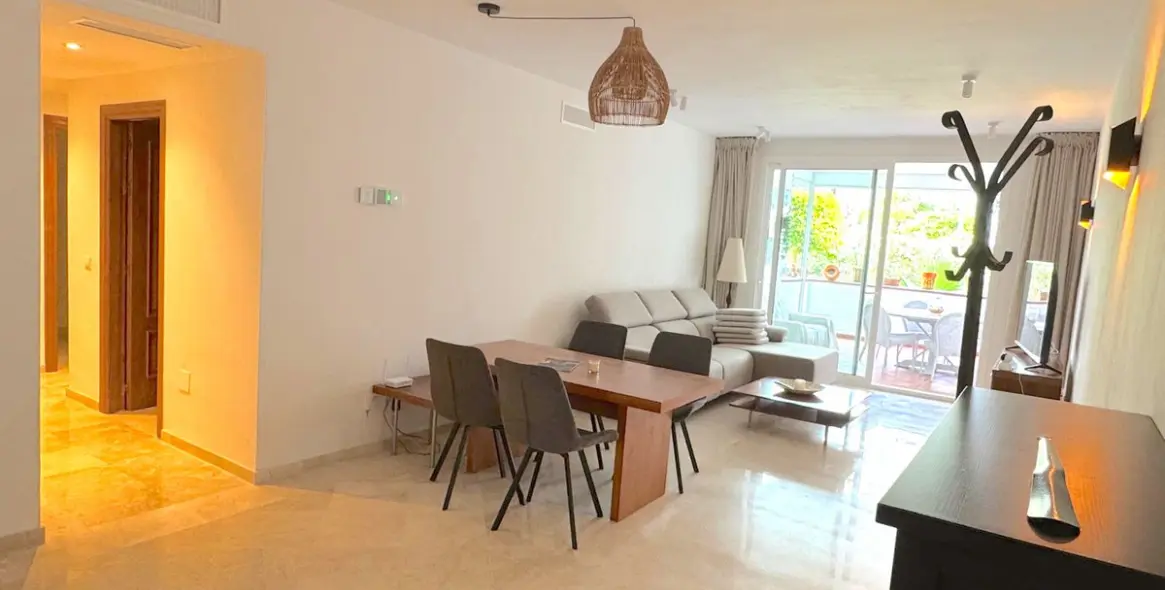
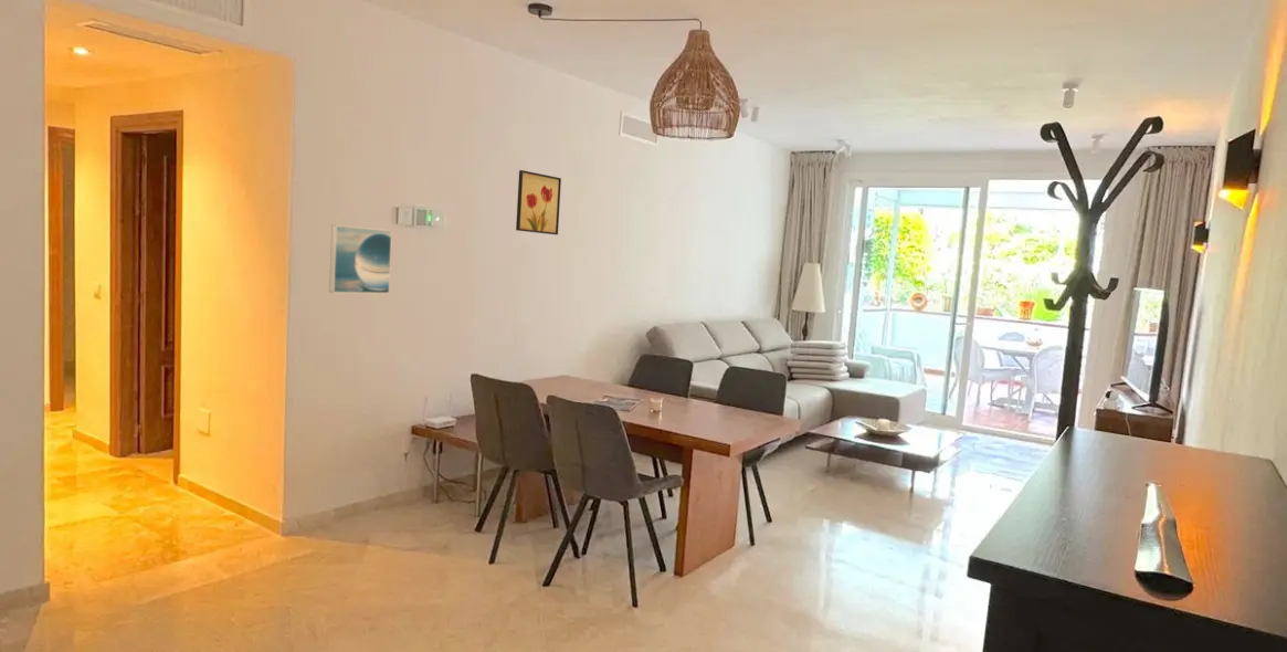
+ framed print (361, 260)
+ wall art (538, 203)
